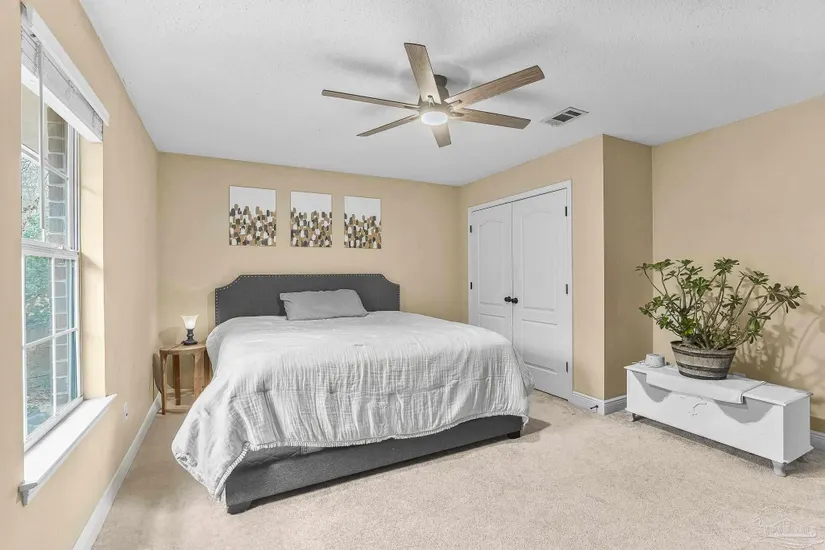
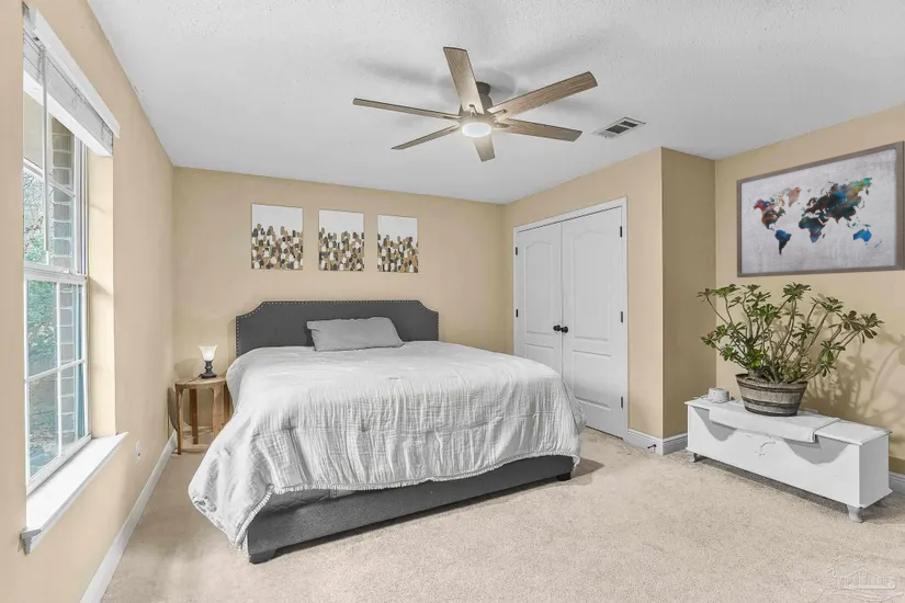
+ wall art (808, 218)
